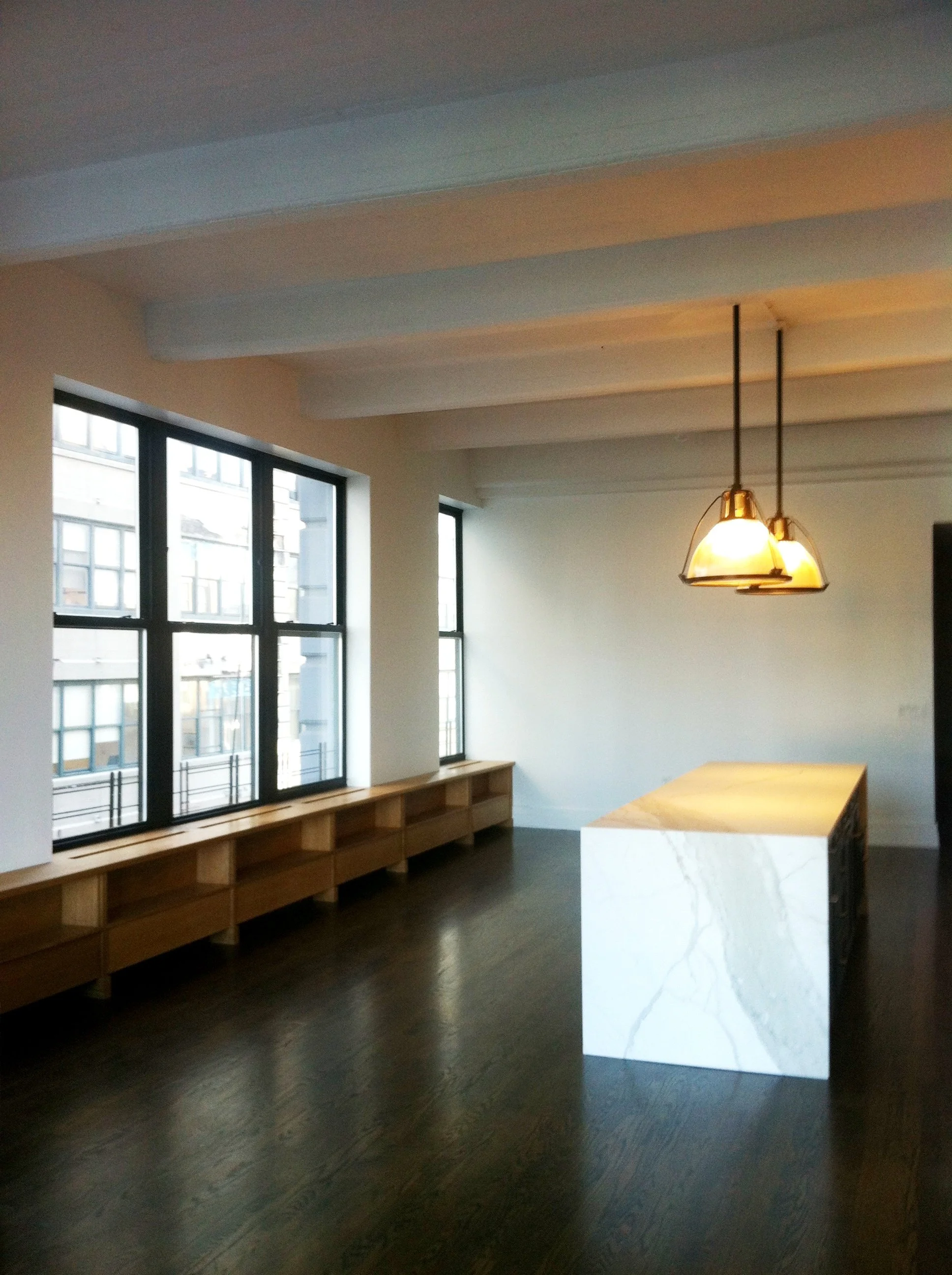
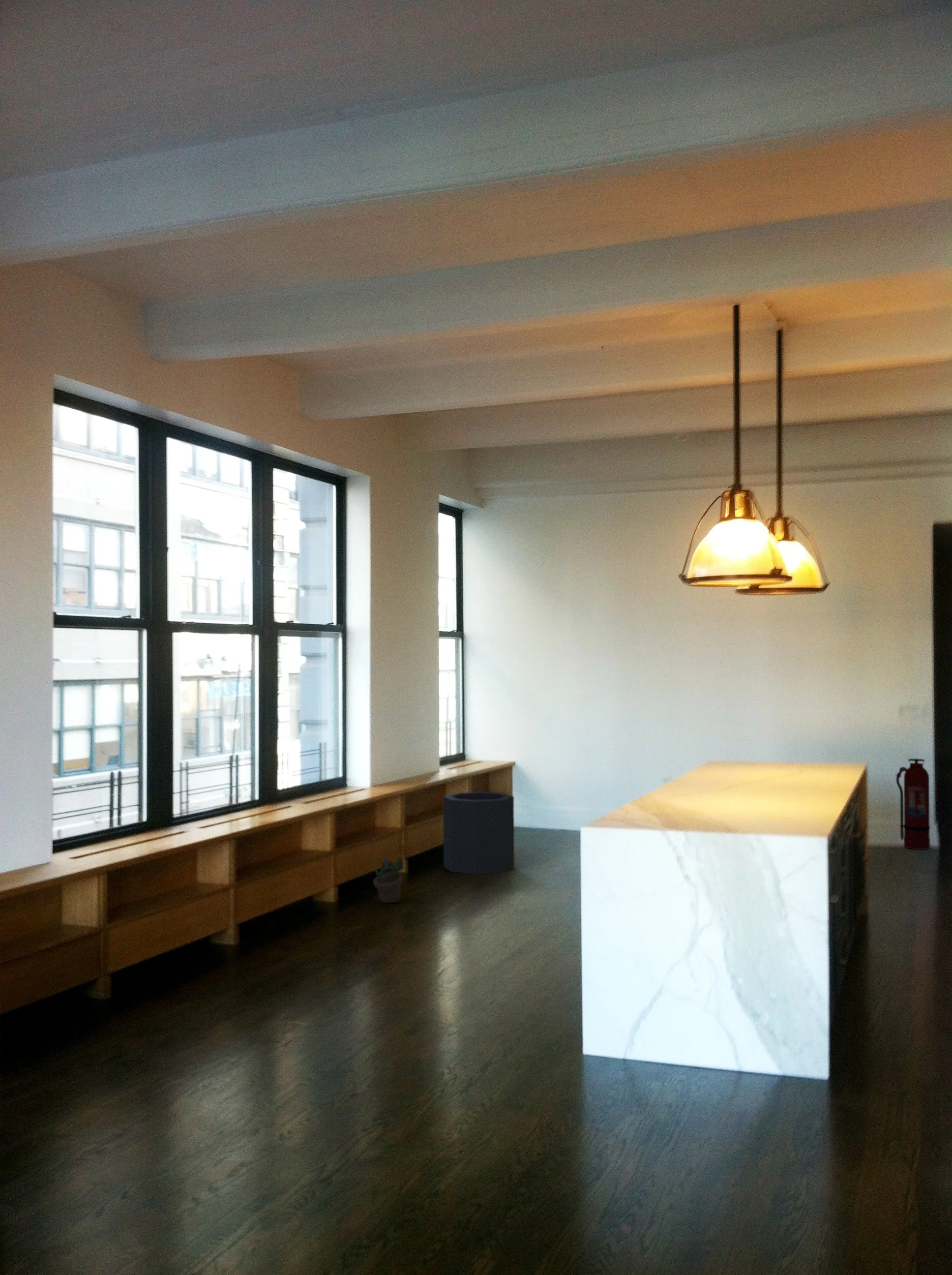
+ fire extinguisher (913, 803)
+ trash can (478, 831)
+ decorative plant (388, 879)
